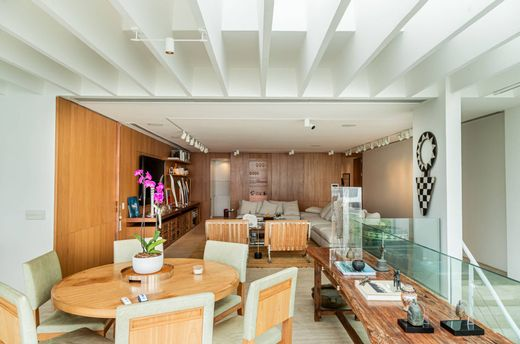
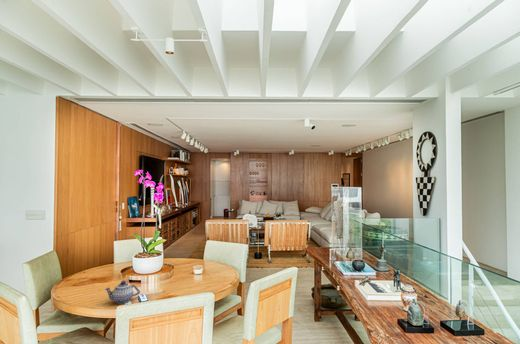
+ teapot (122, 291)
